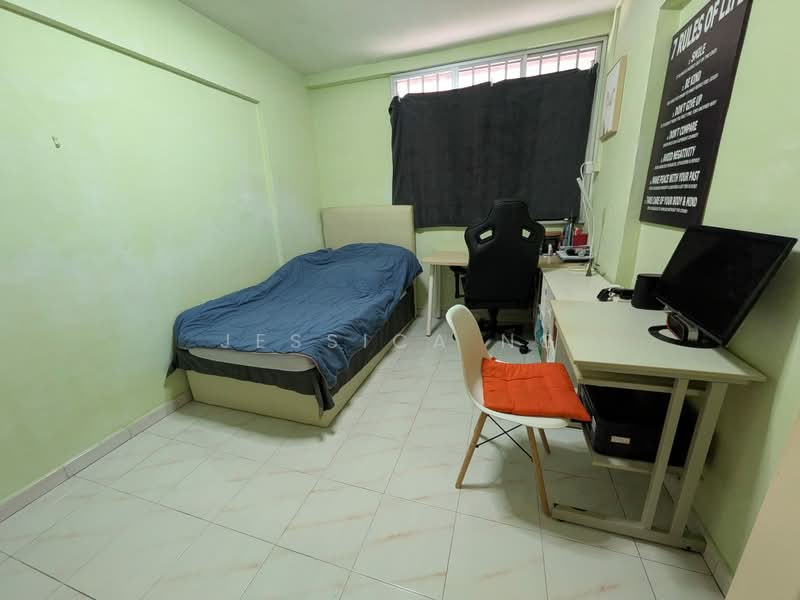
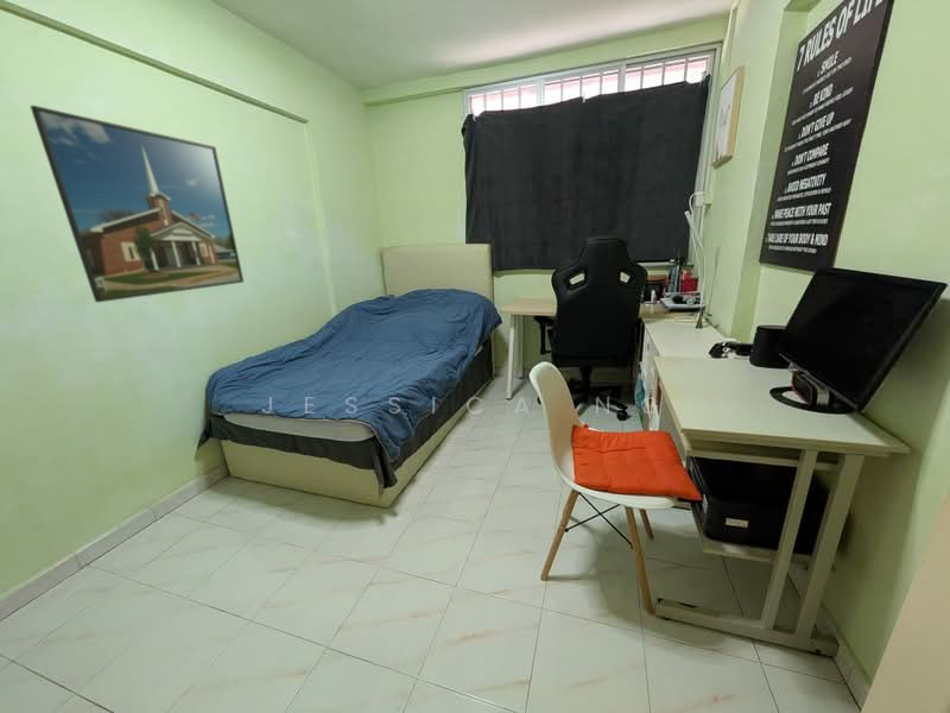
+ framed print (162, 215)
